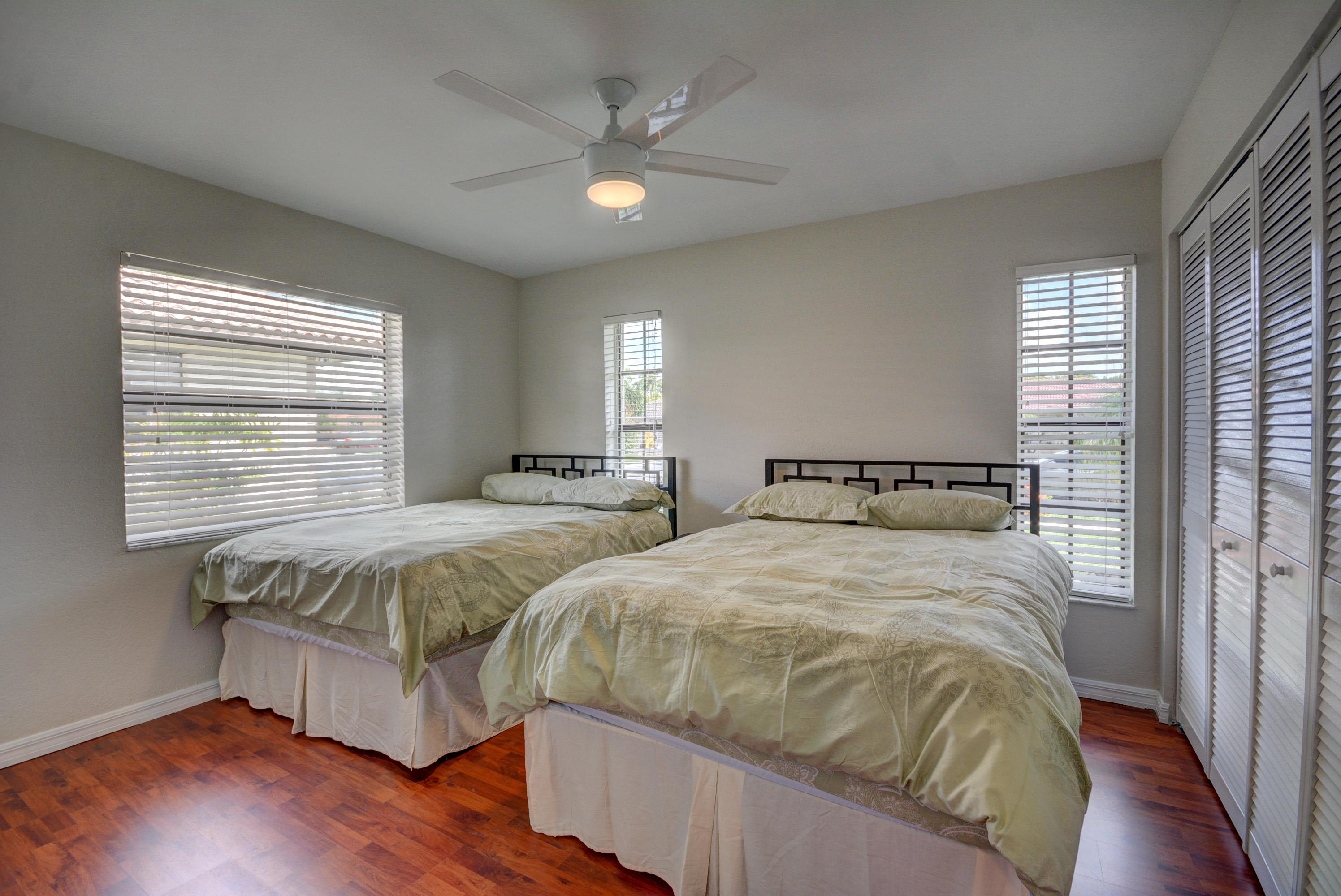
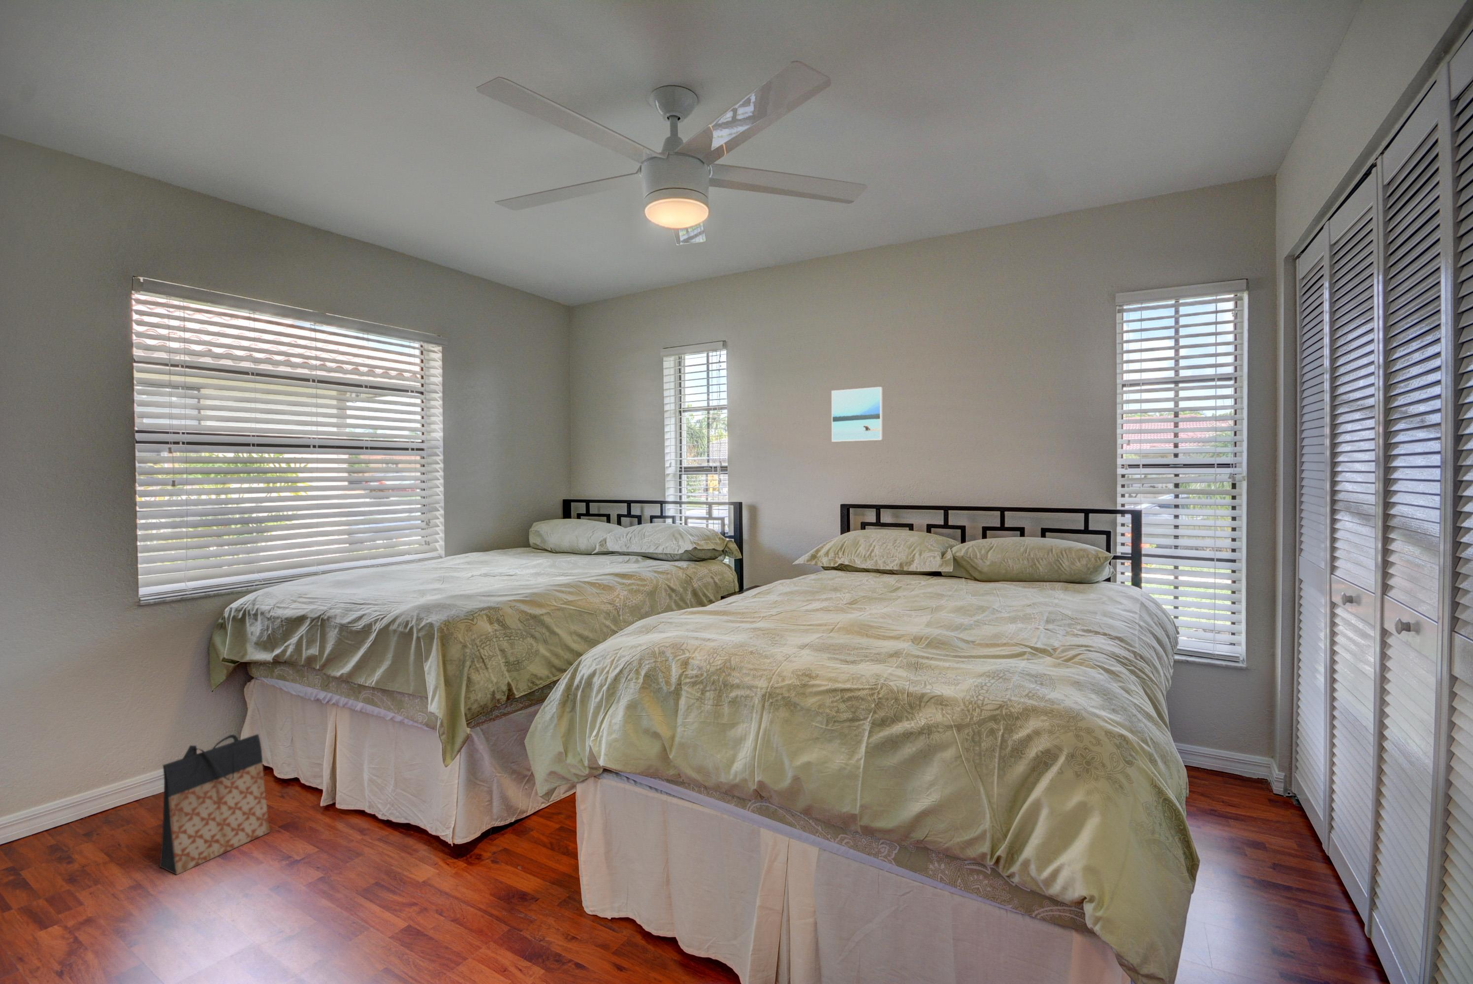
+ bag (215, 794)
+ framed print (857, 415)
